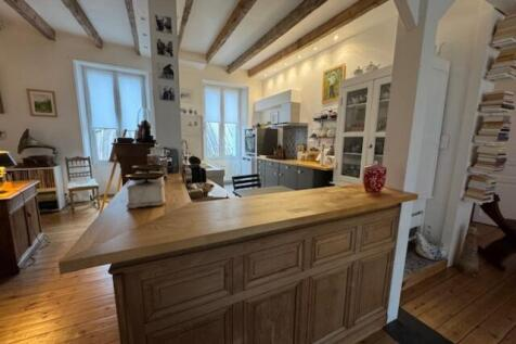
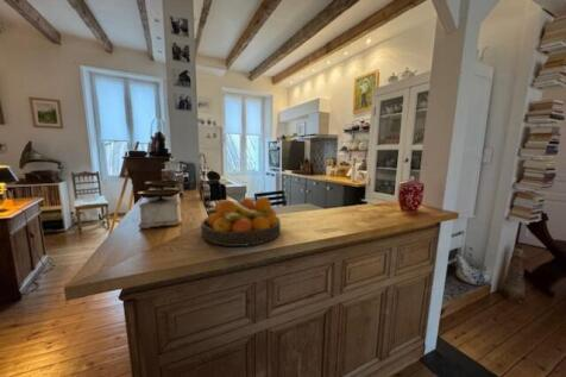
+ fruit bowl (241, 214)
